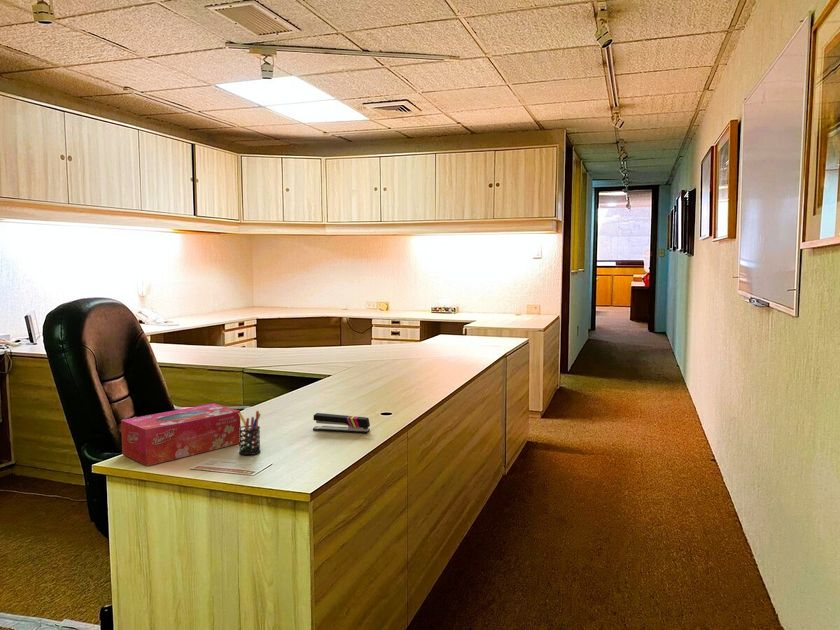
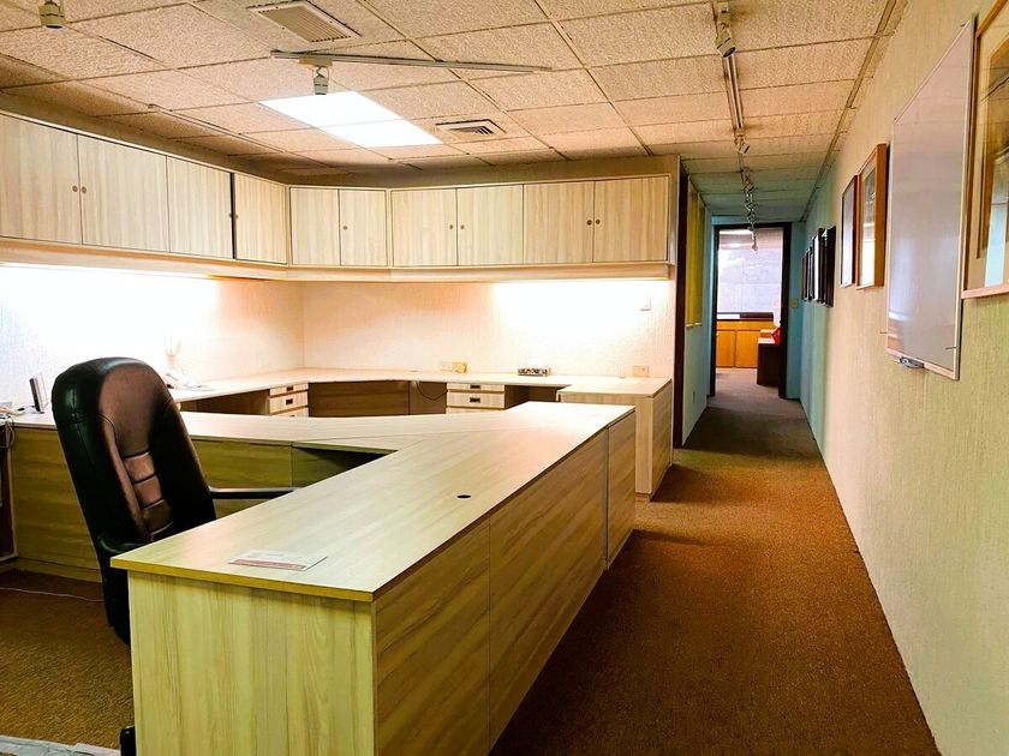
- tissue box (182, 432)
- stapler (341, 422)
- pen holder (252, 430)
